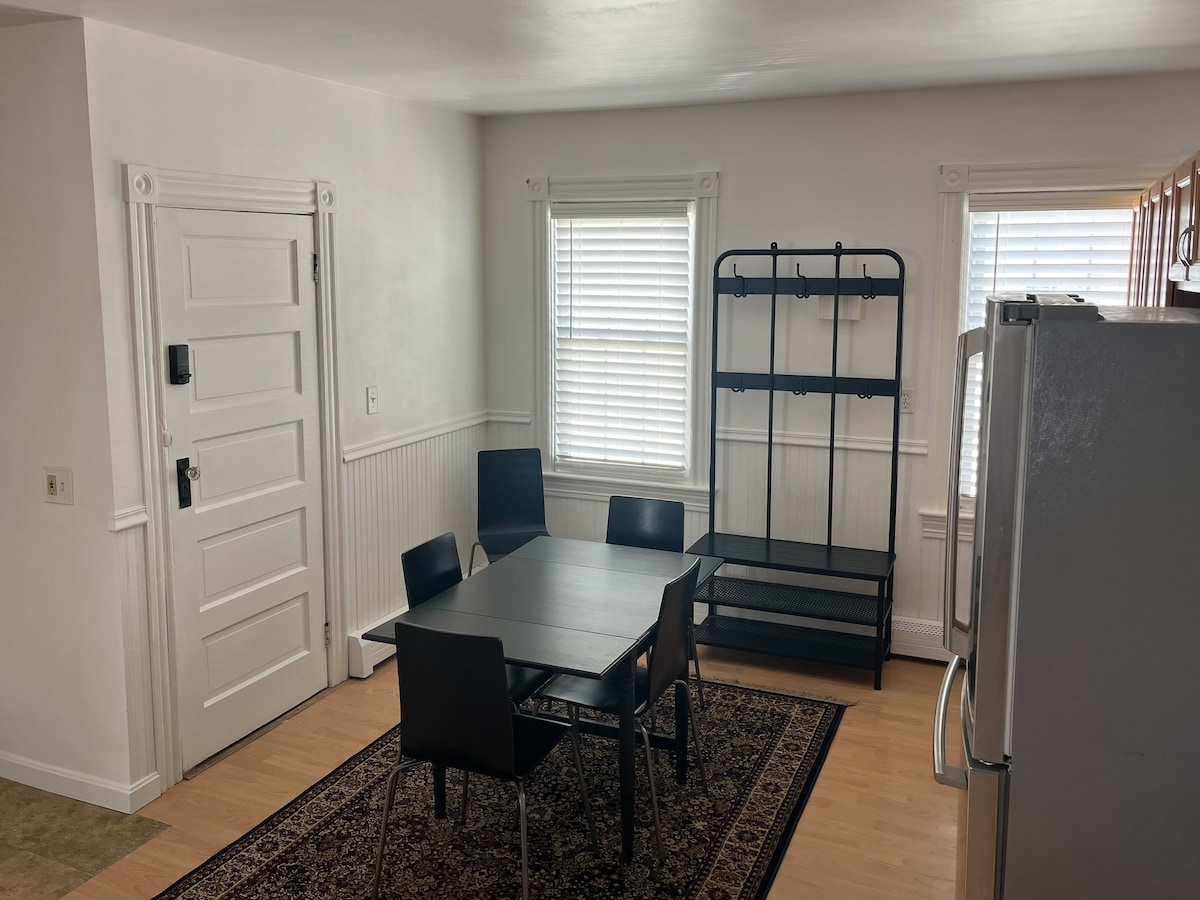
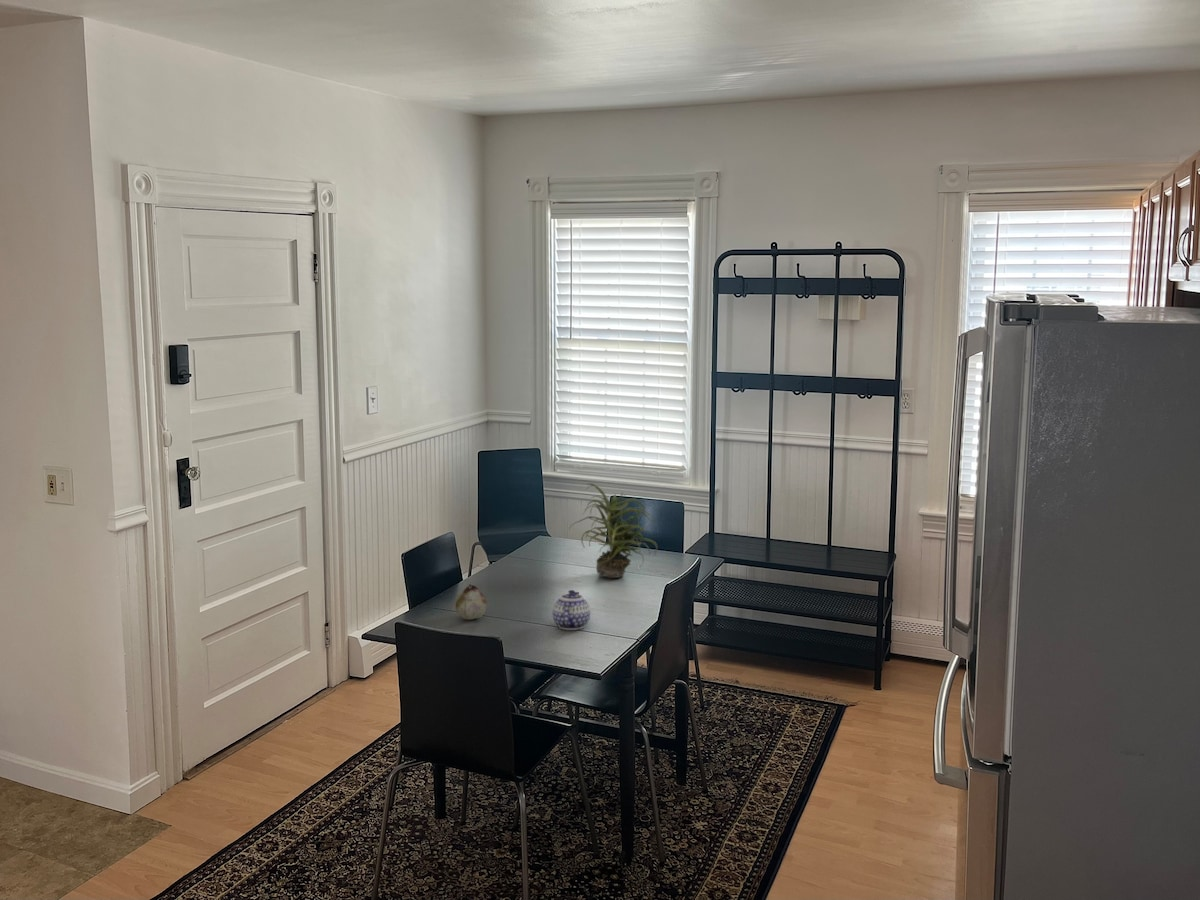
+ teapot (571, 608)
+ fruit (470, 600)
+ potted plant (612, 528)
